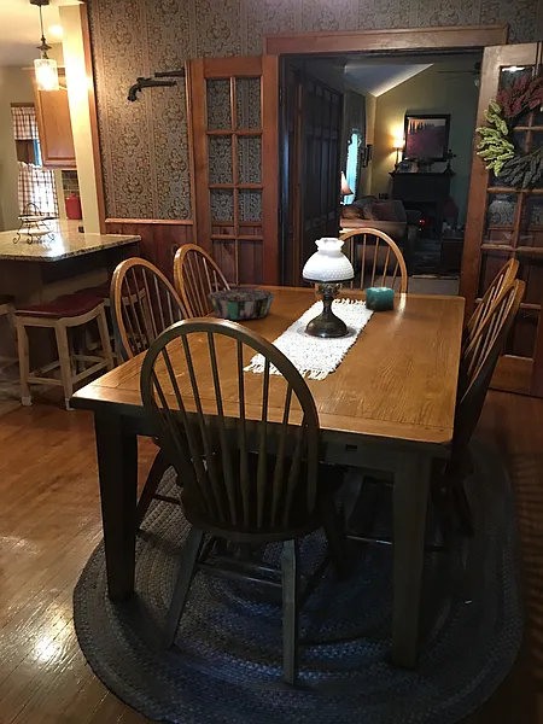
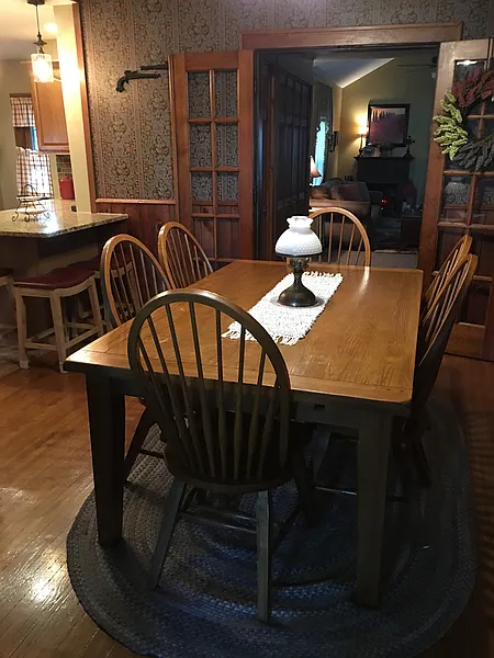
- decorative bowl (241, 304)
- candle (380, 294)
